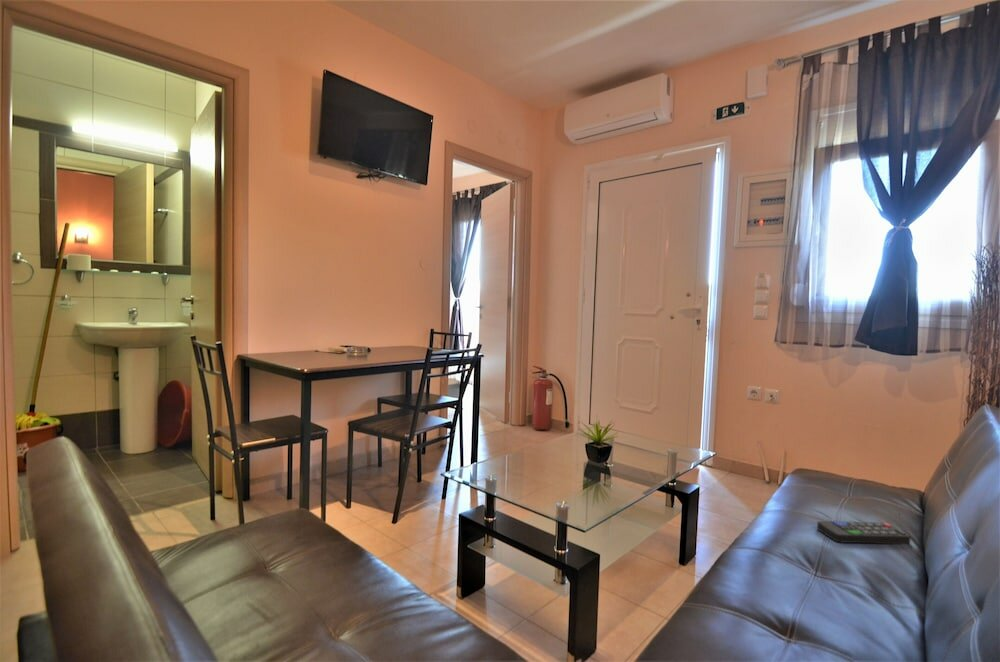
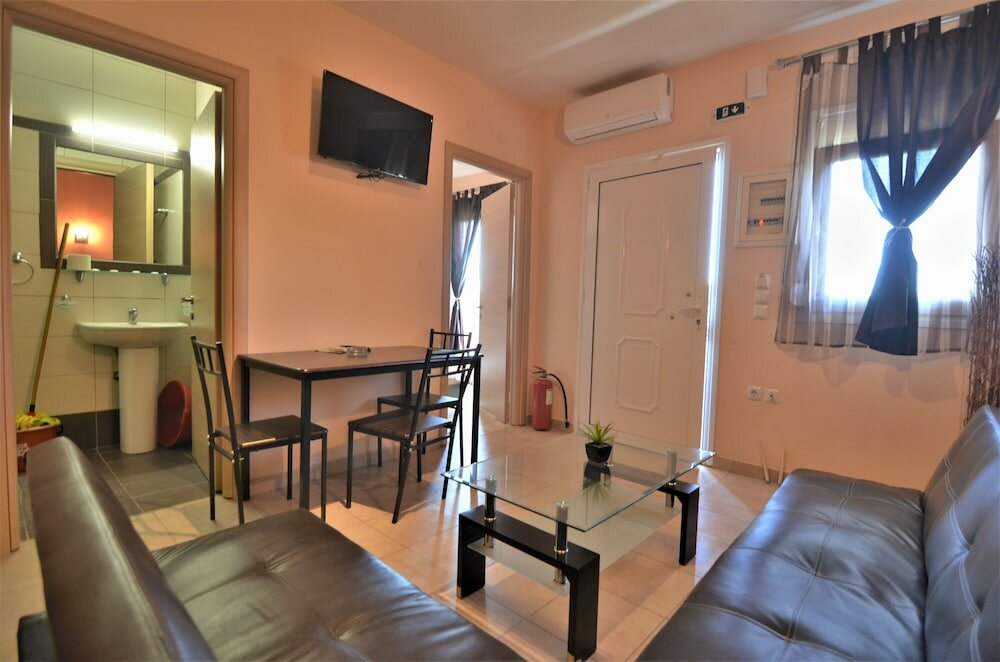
- remote control (862, 531)
